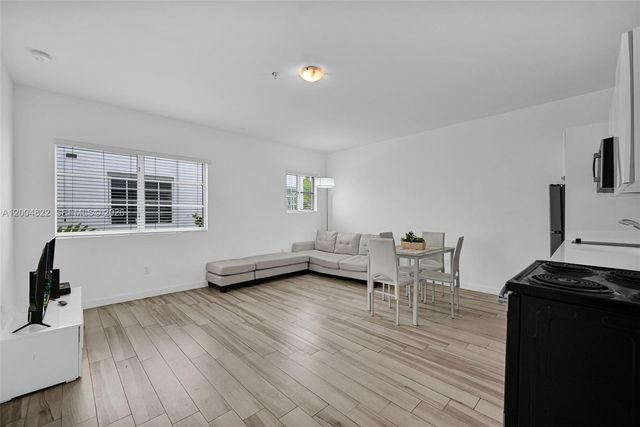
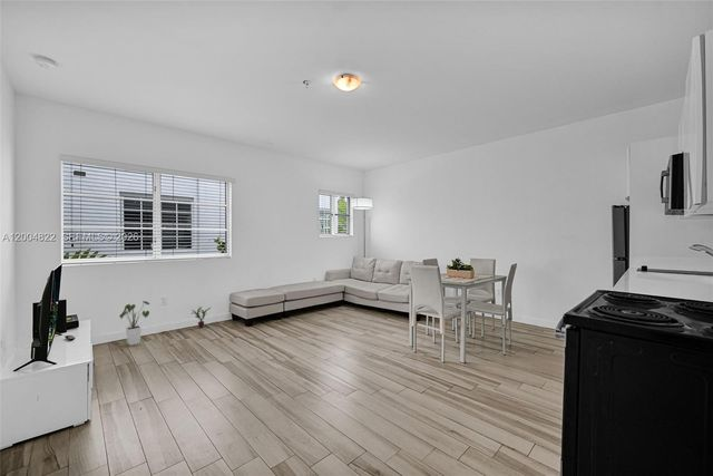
+ house plant (136, 322)
+ potted plant (202, 317)
